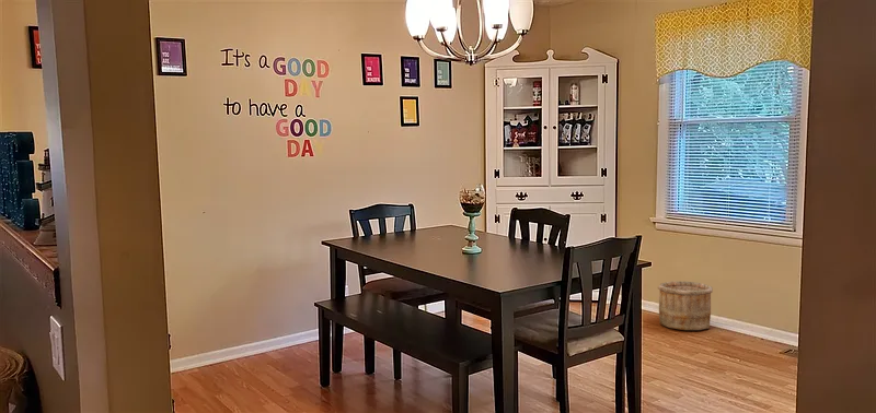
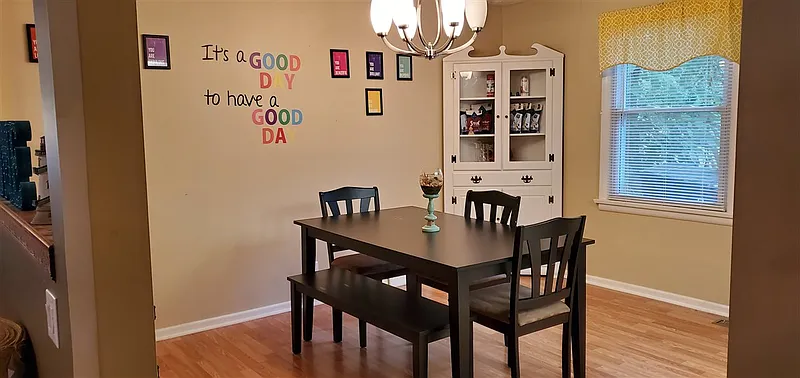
- wooden bucket (684, 305)
